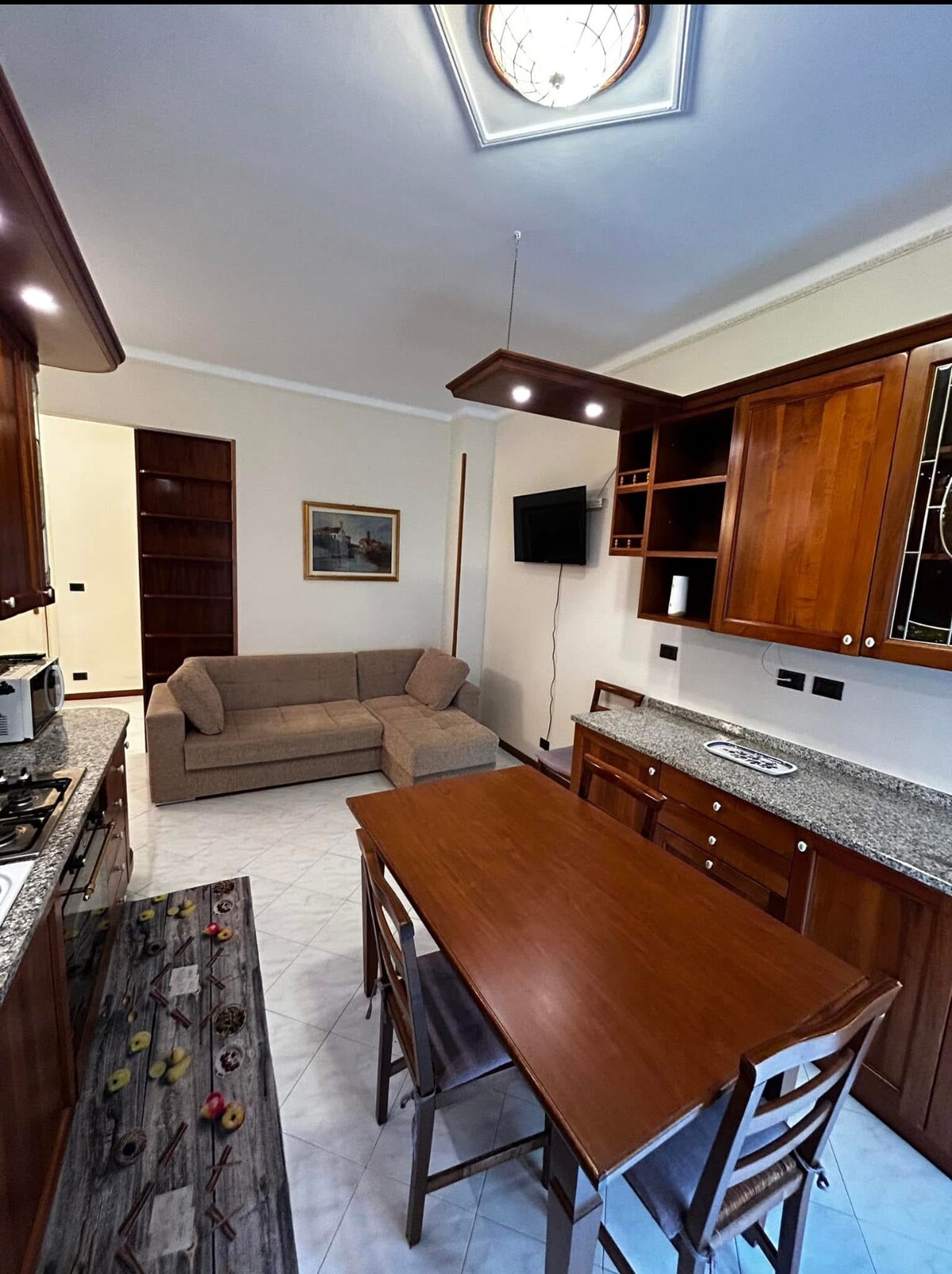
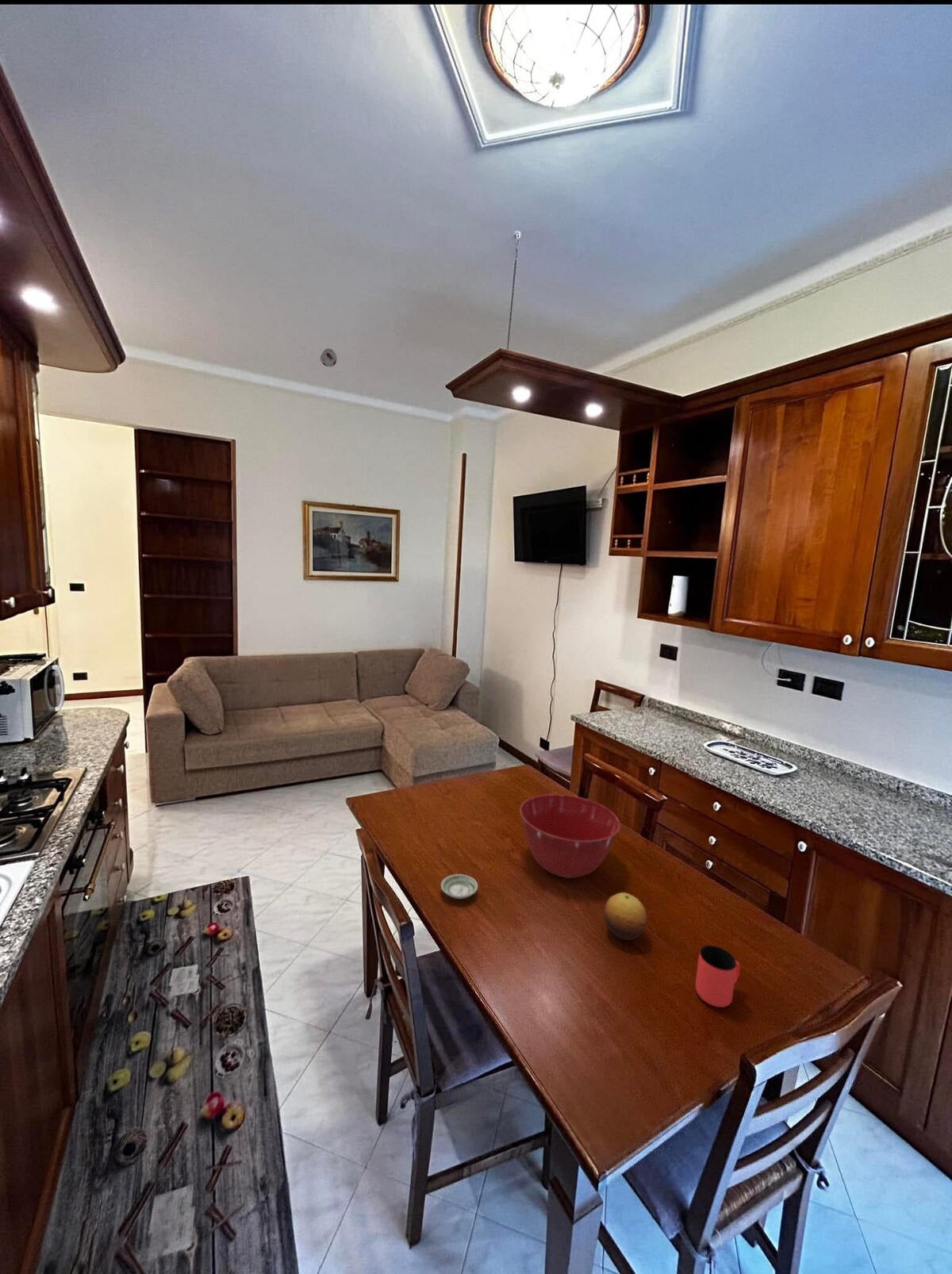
+ fruit (625, 915)
+ saucer (459, 888)
+ cup (720, 974)
+ smoke detector (328, 357)
+ mixing bowl (567, 839)
